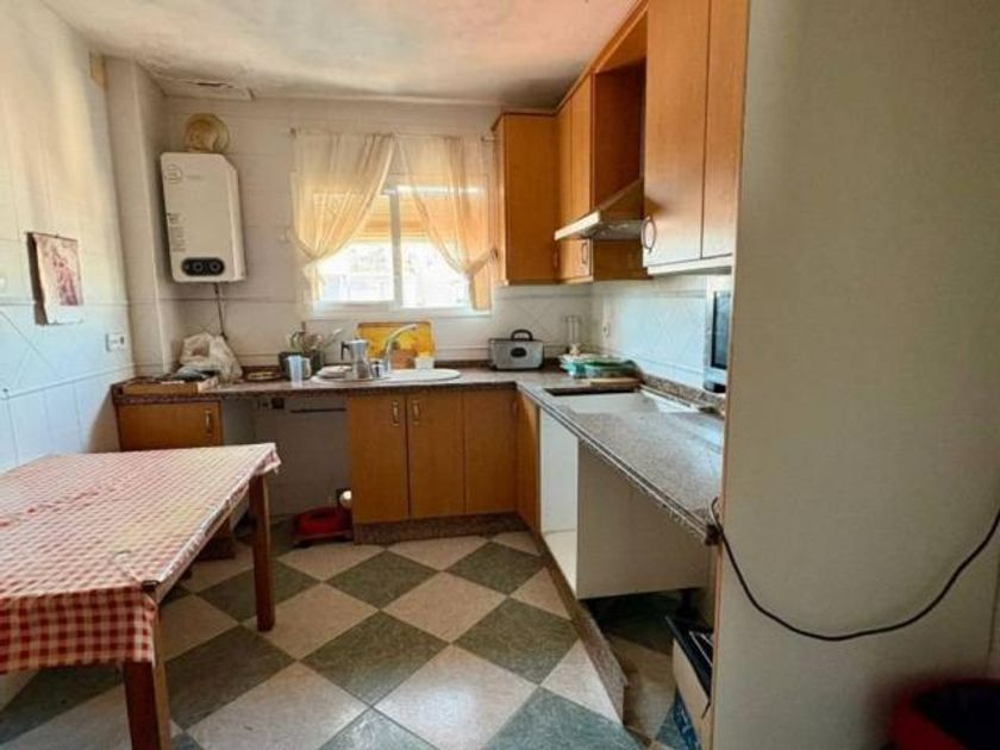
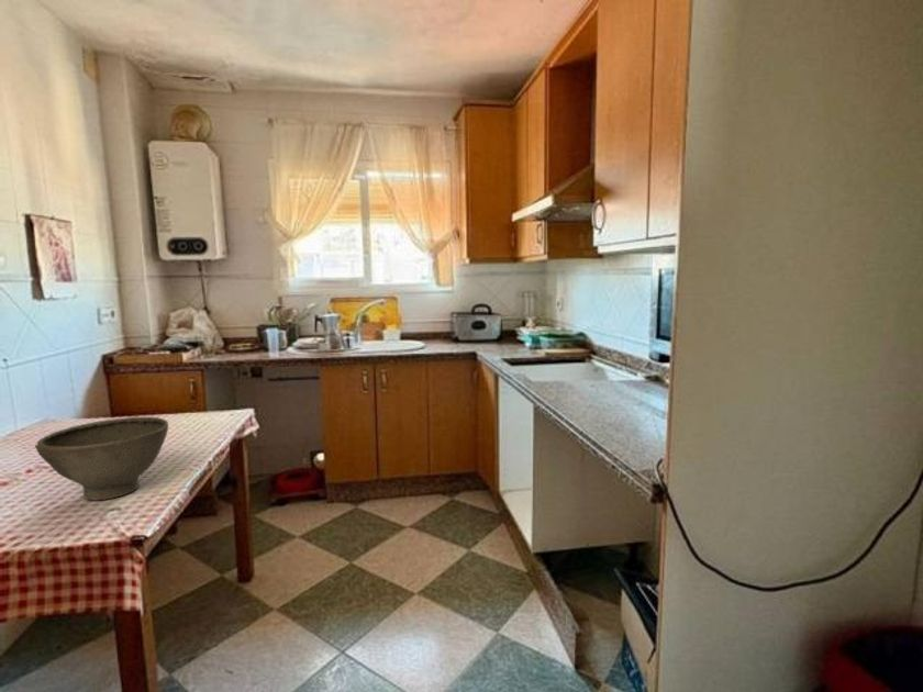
+ bowl (109, 460)
